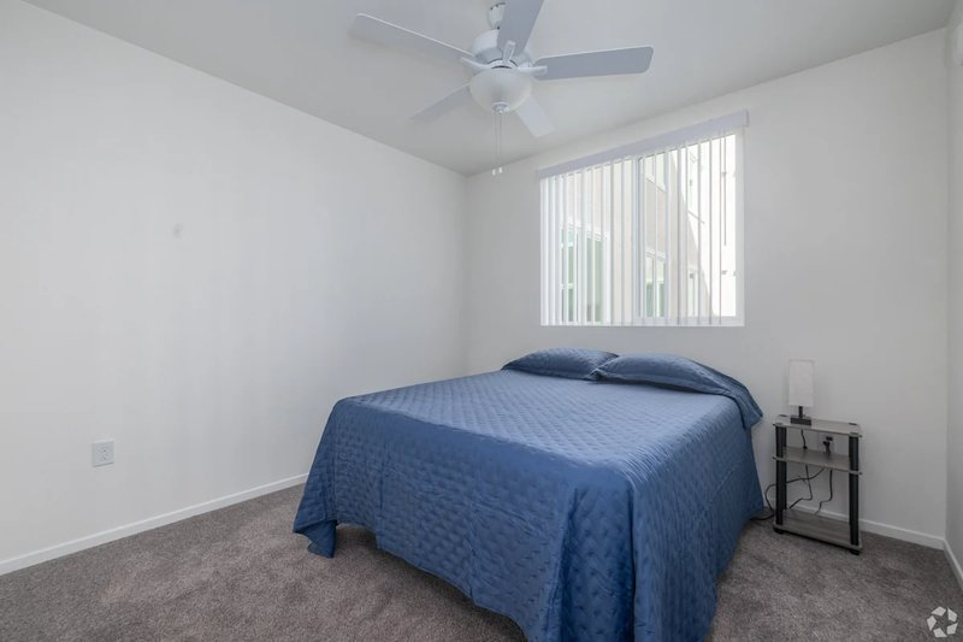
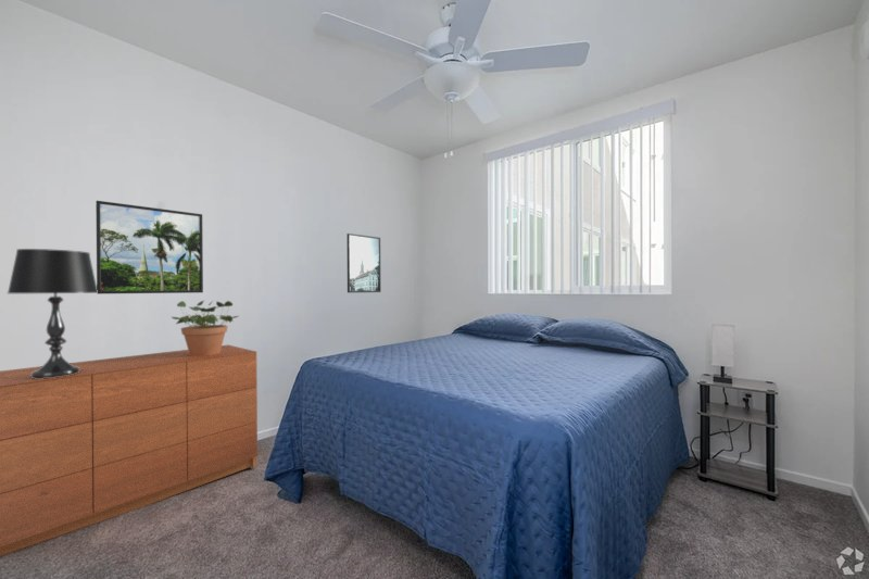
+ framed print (153, 250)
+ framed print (364, 264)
+ potted plant (210, 326)
+ table lamp (55, 312)
+ dresser (133, 428)
